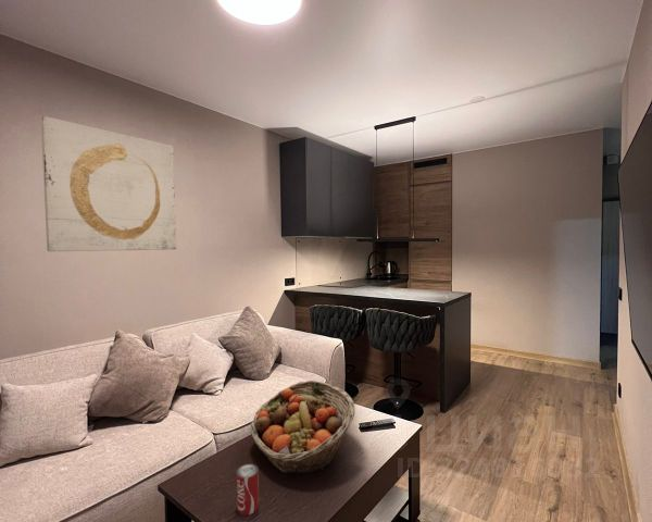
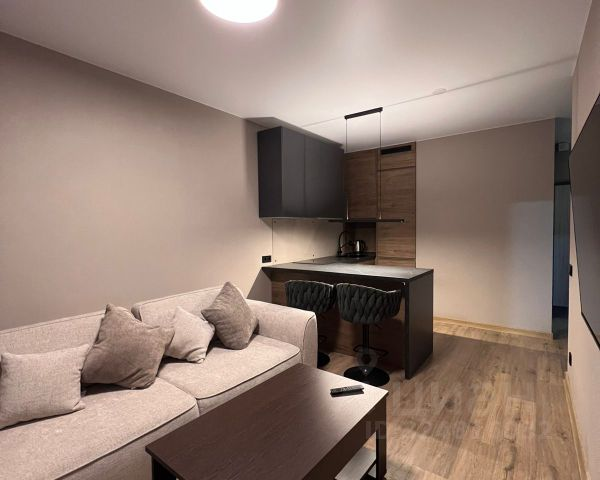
- beverage can (248, 488)
- wall art (117, 191)
- fruit basket (302, 423)
